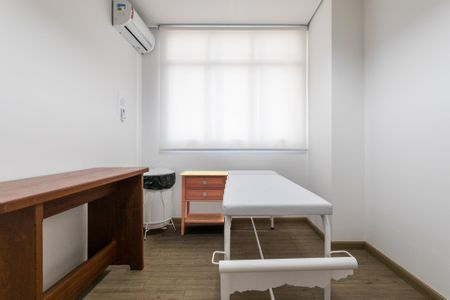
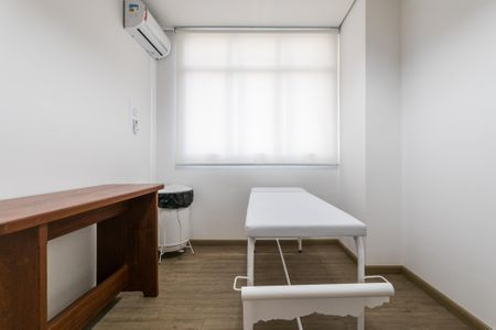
- nightstand (206, 200)
